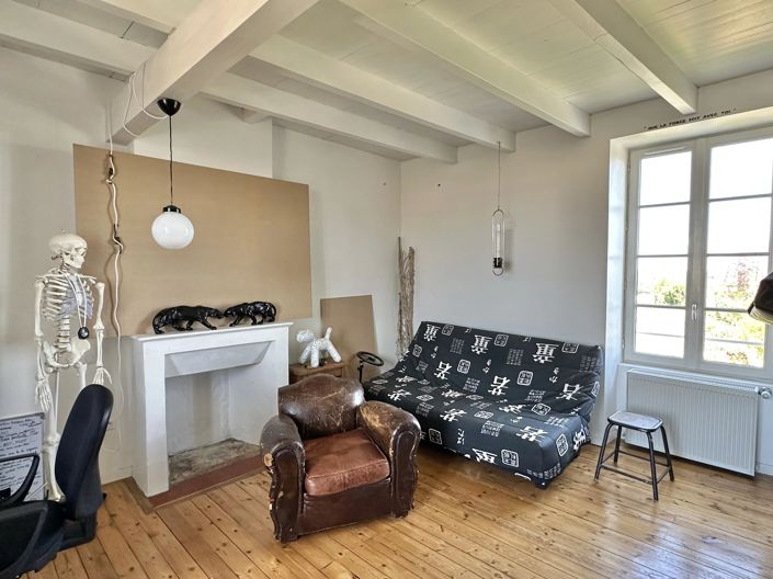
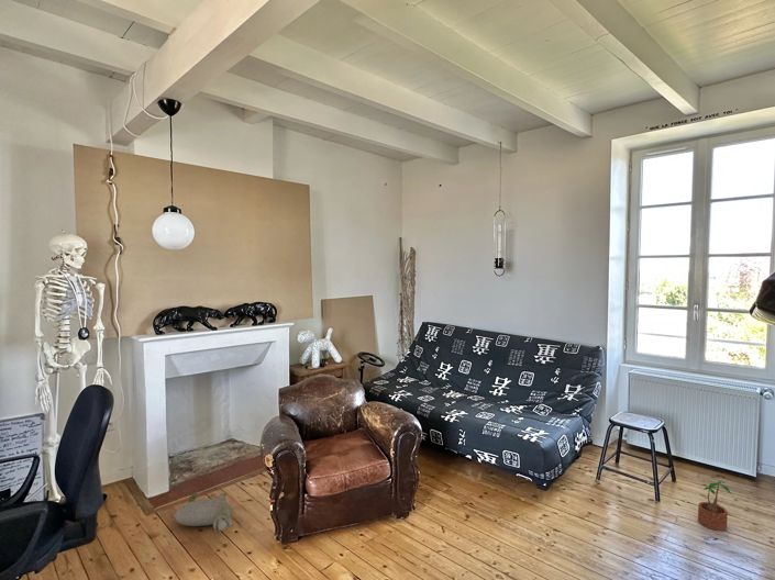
+ potted plant (716, 503)
+ plush toy (208, 513)
